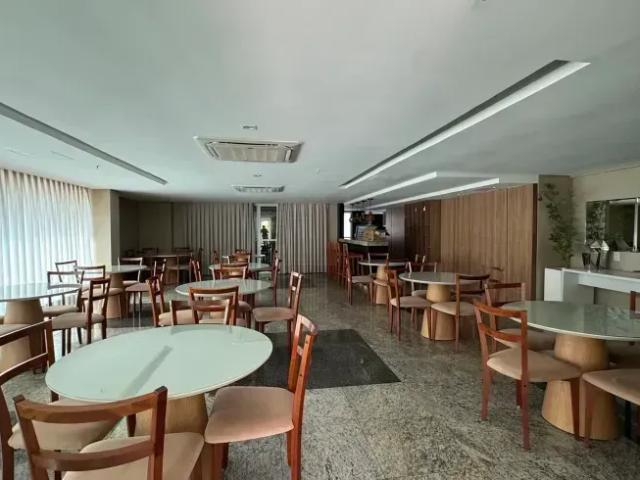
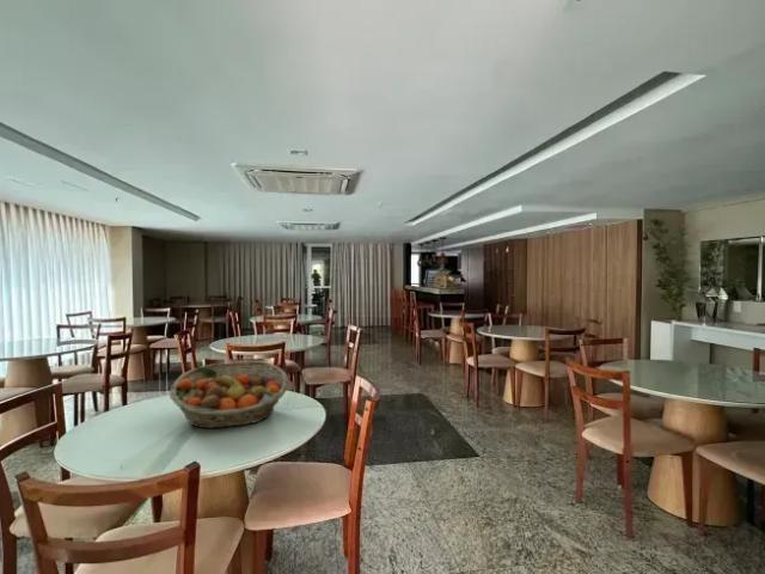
+ fruit basket (232, 392)
